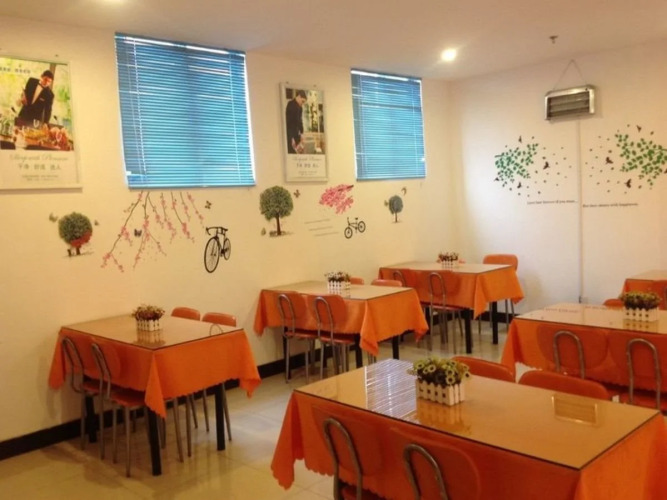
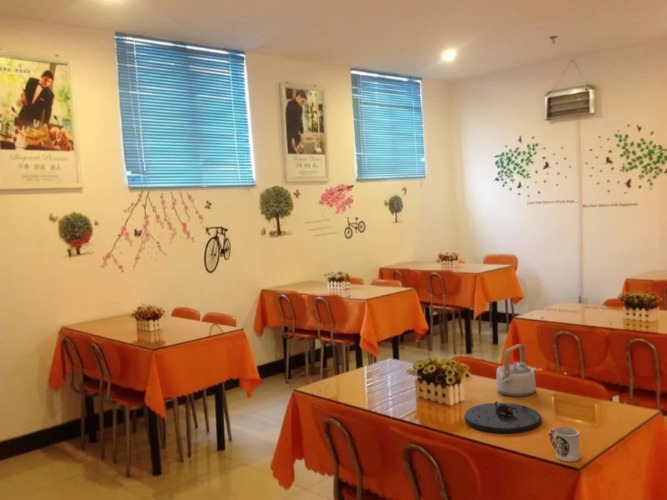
+ plate (502, 412)
+ teapot (513, 370)
+ cup (563, 442)
